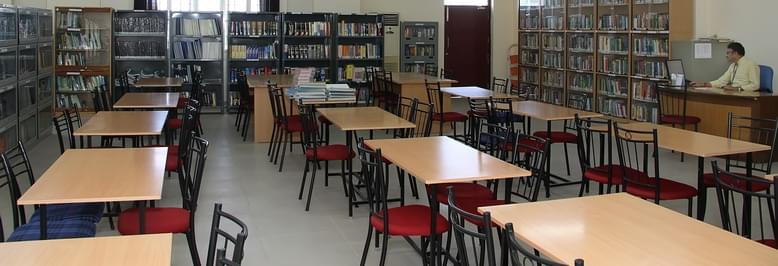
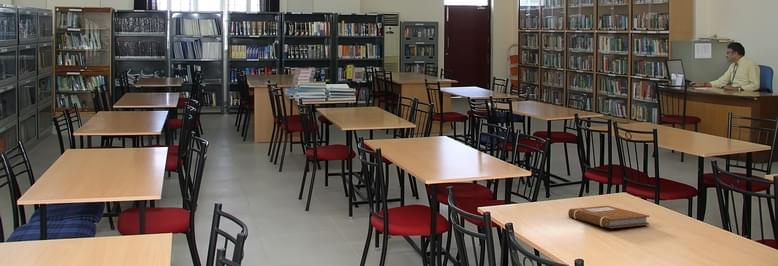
+ notebook (606, 216)
